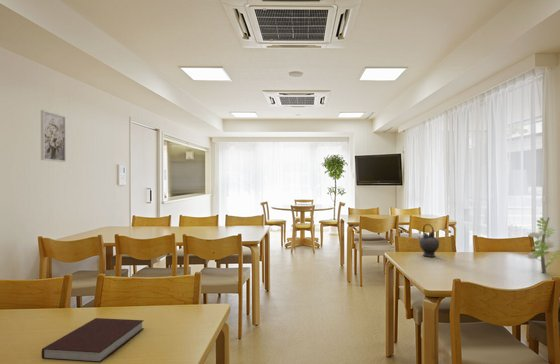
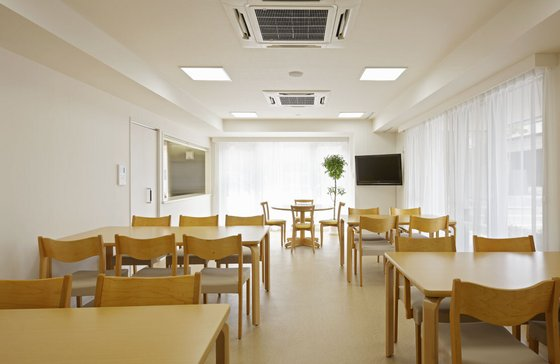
- flower (541, 244)
- teapot (427, 239)
- notebook (97, 337)
- wall art (53, 137)
